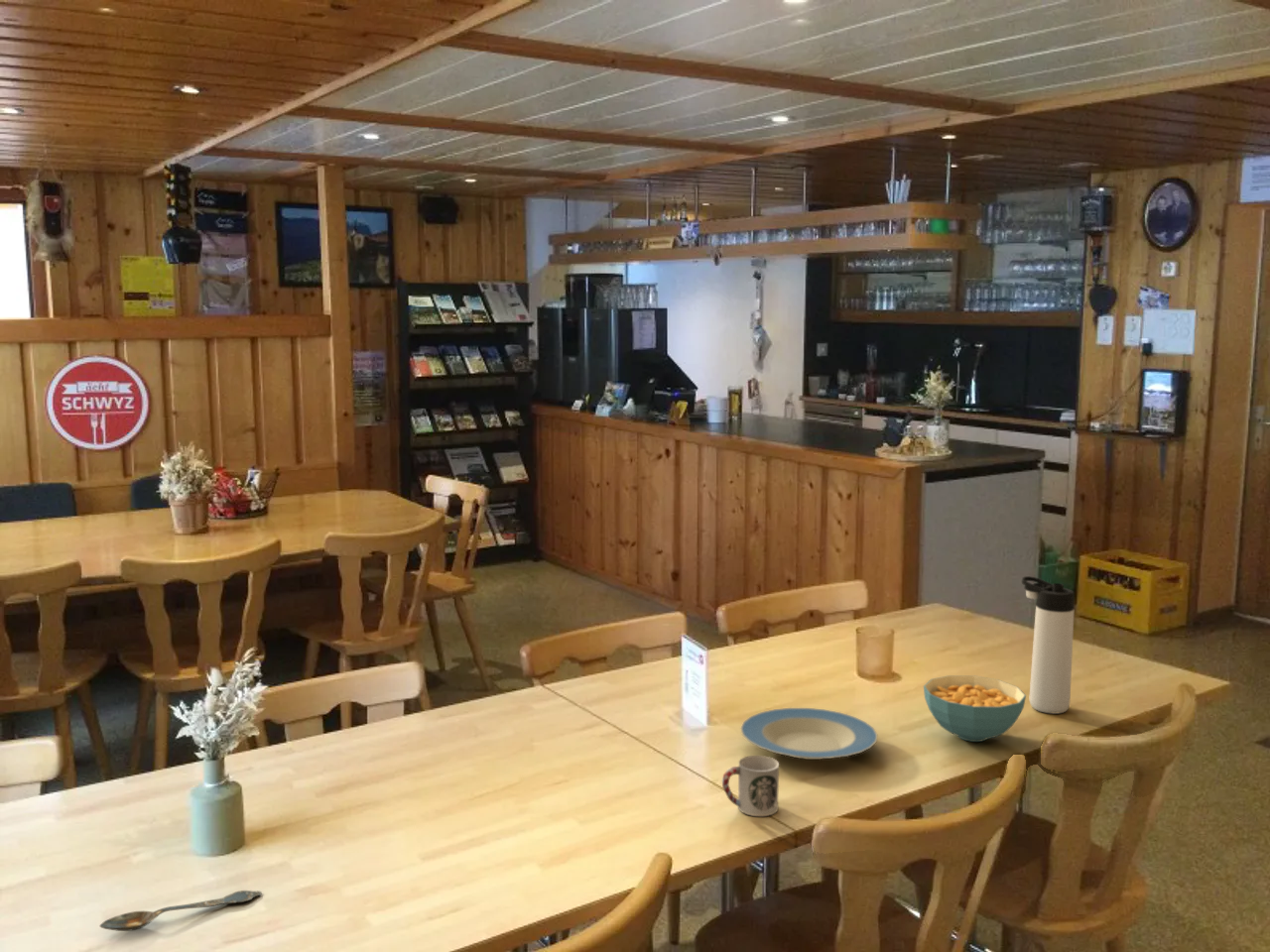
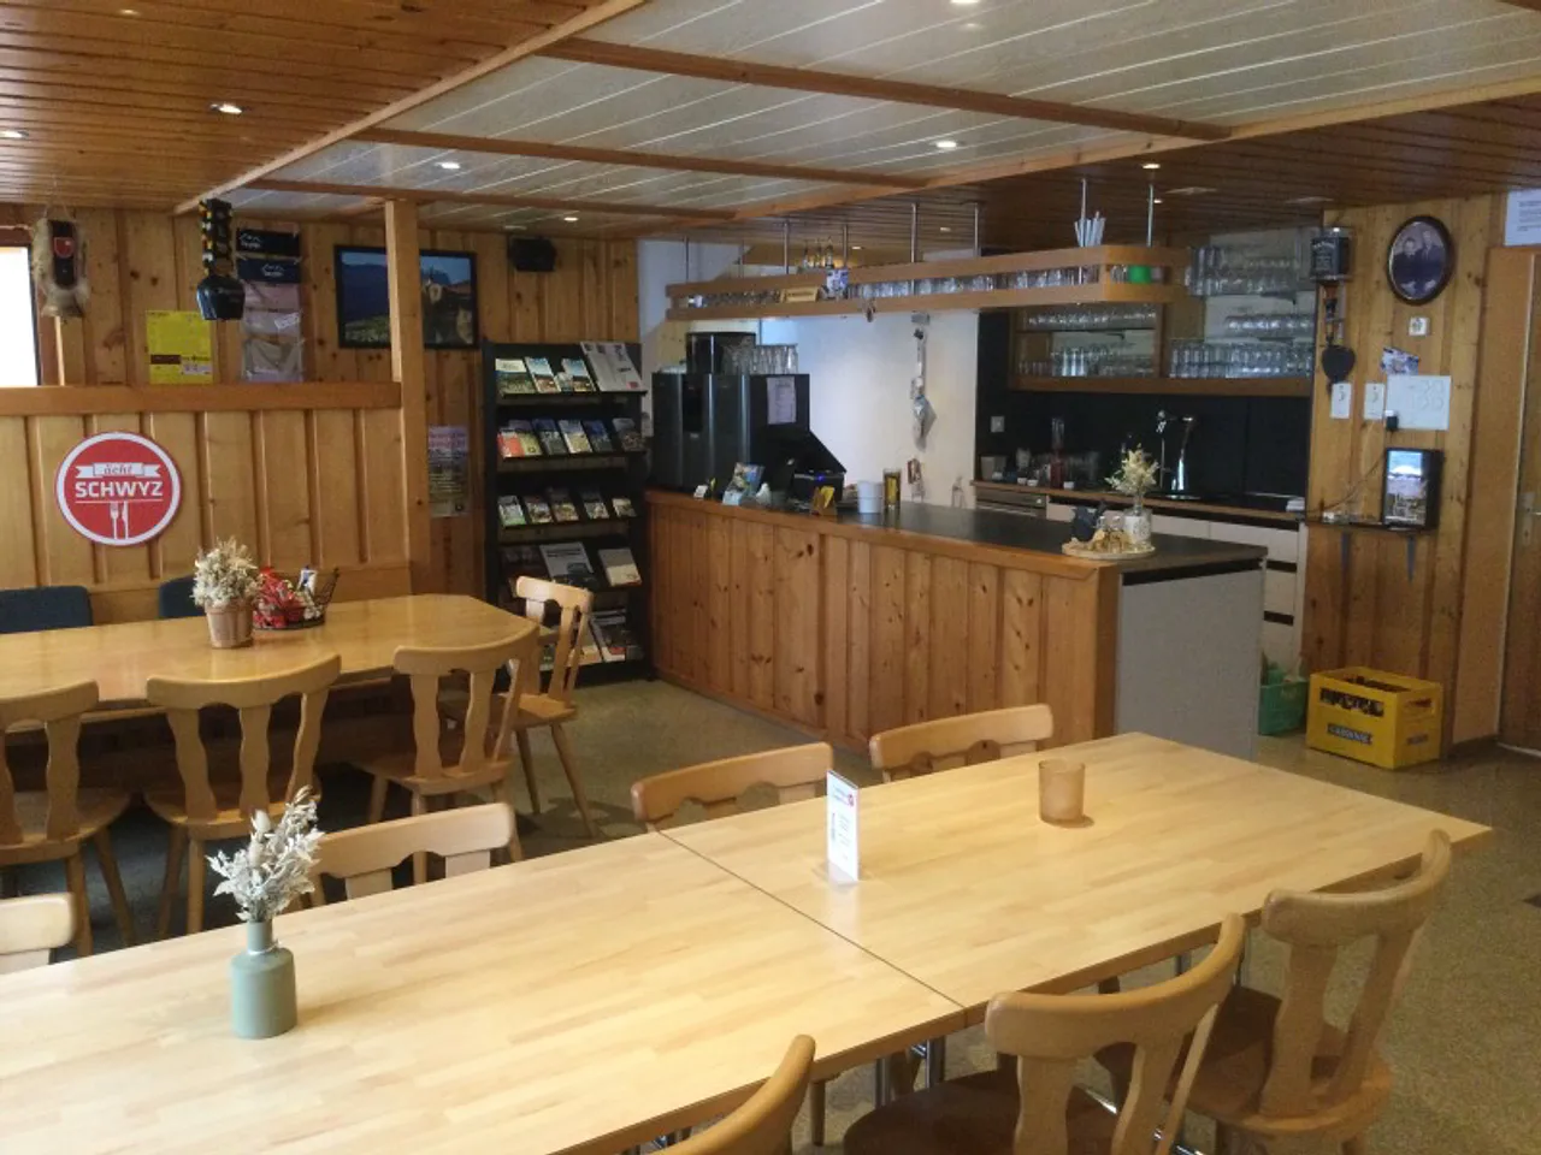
- thermos bottle (1045, 644)
- cereal bowl (972, 713)
- spoon (184, 908)
- plate (808, 739)
- cup (749, 785)
